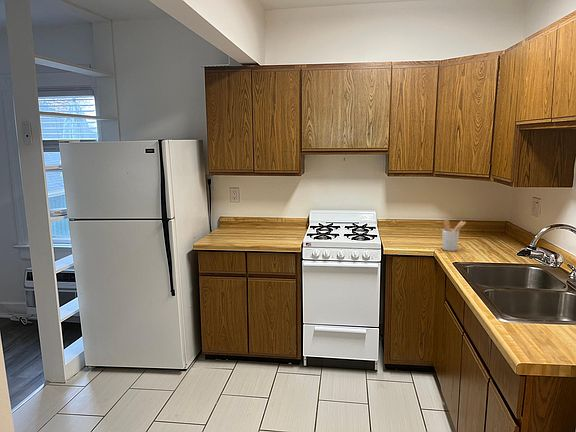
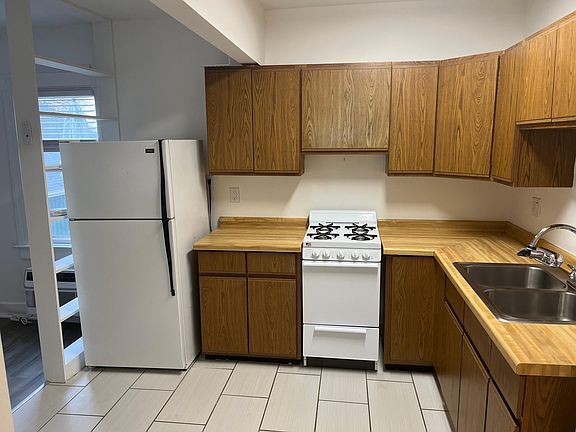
- utensil holder (454, 234)
